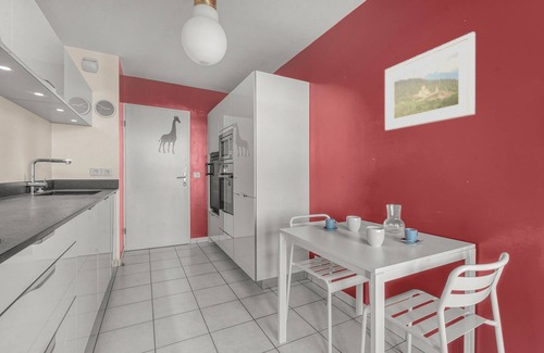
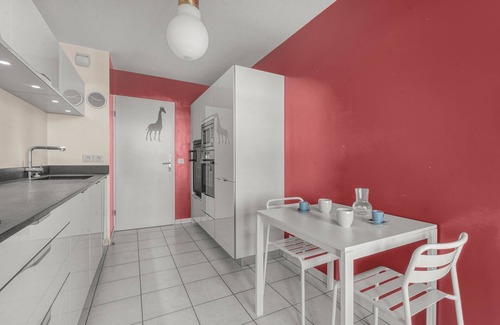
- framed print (423, 88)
